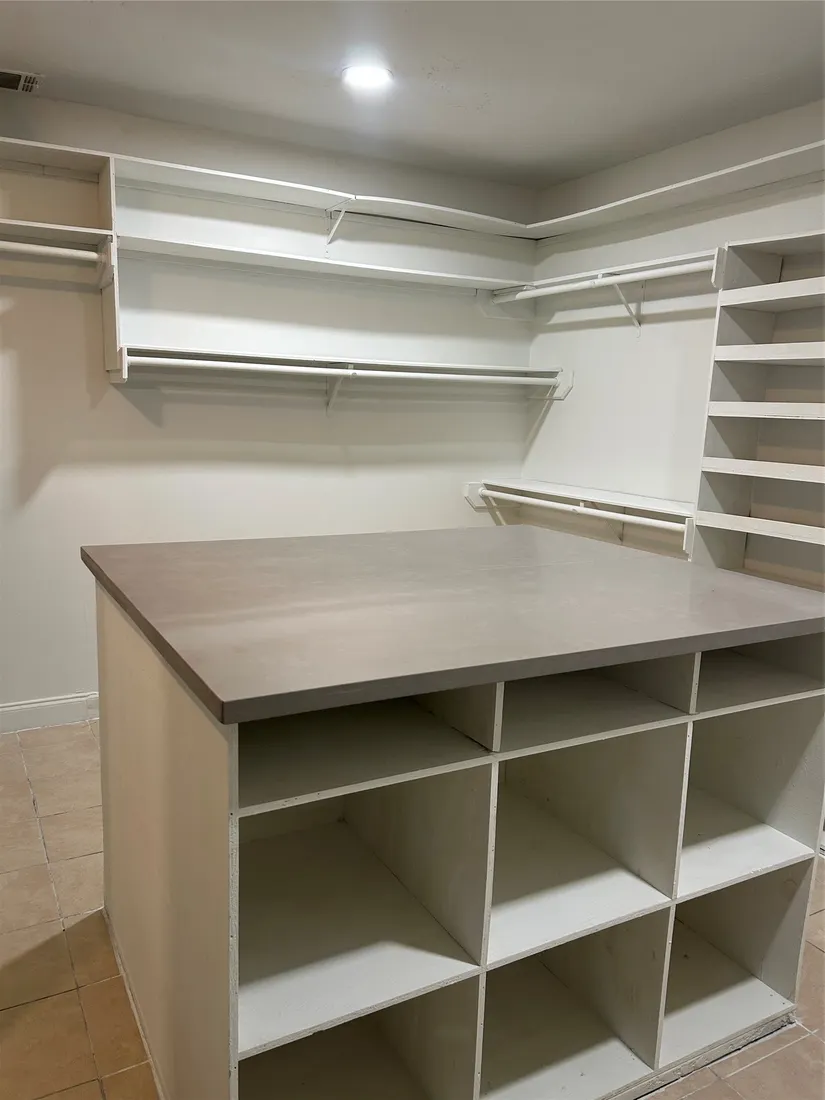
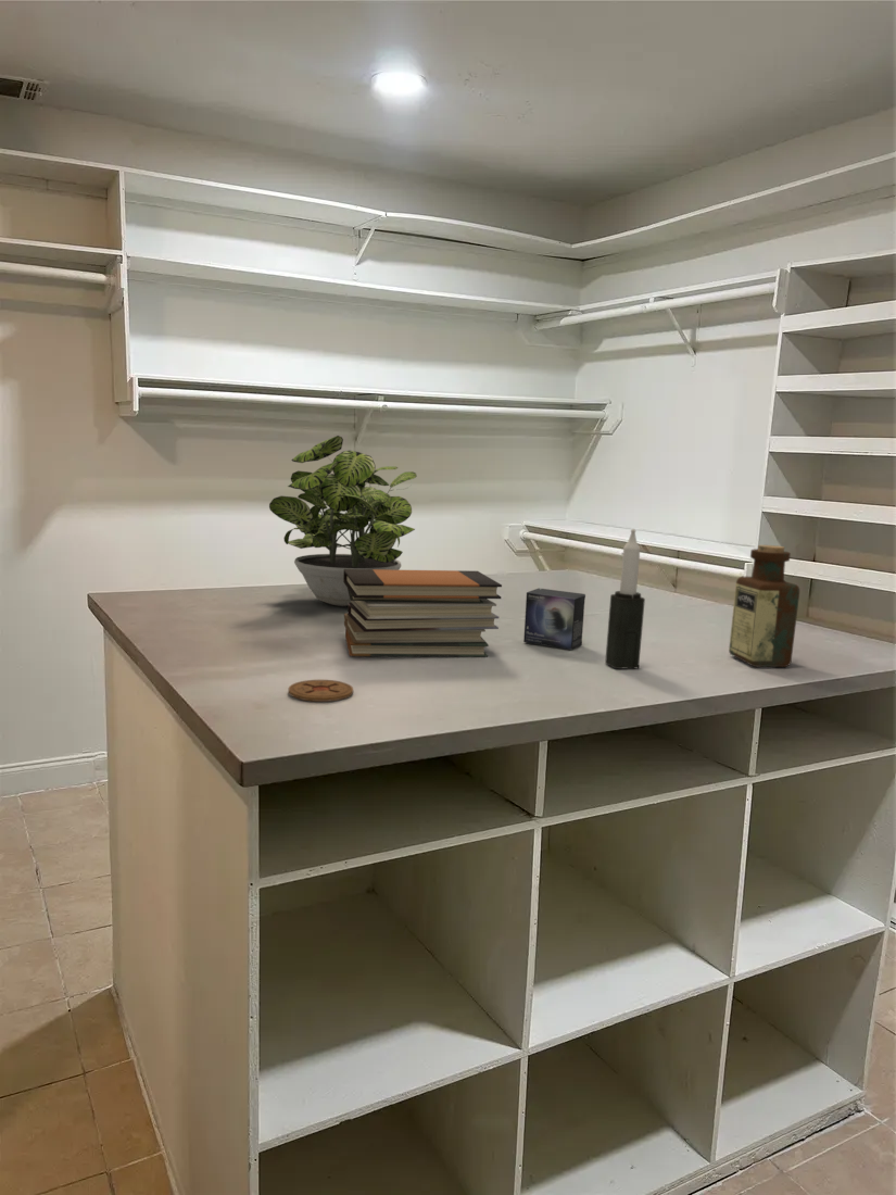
+ potted plant (343, 521)
+ coaster (320, 690)
+ candle (627, 598)
+ small box (554, 617)
+ bottle (765, 604)
+ book stack (418, 612)
